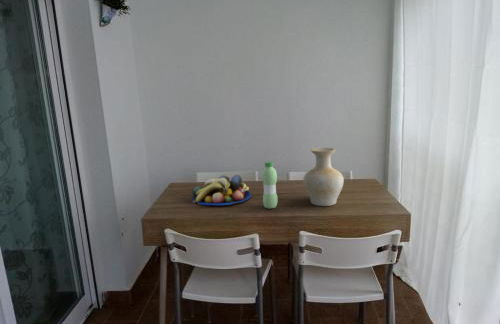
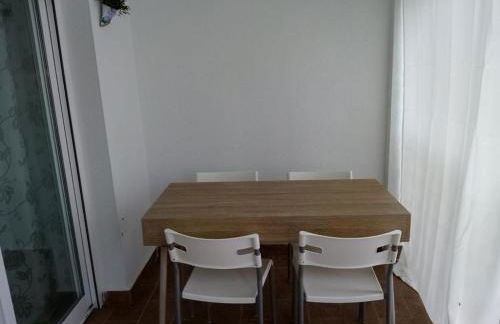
- vase (323, 176)
- fruit bowl (221, 187)
- water bottle (269, 185)
